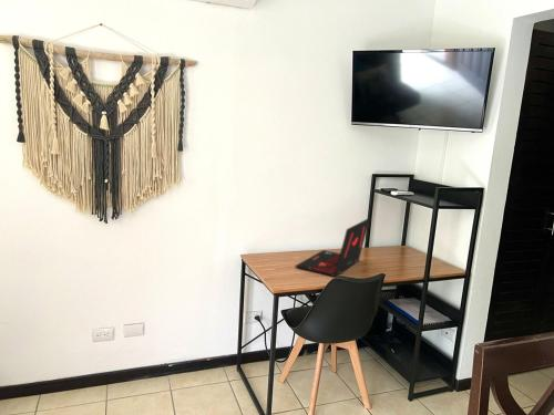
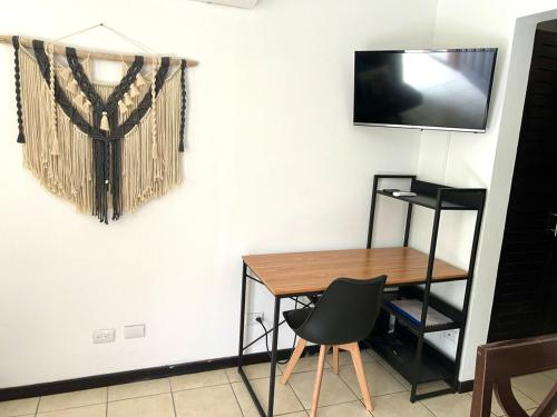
- laptop (342, 243)
